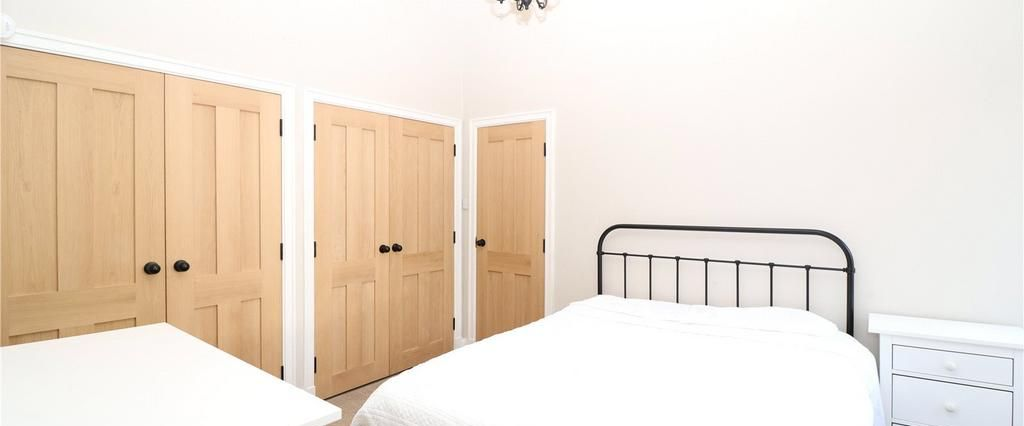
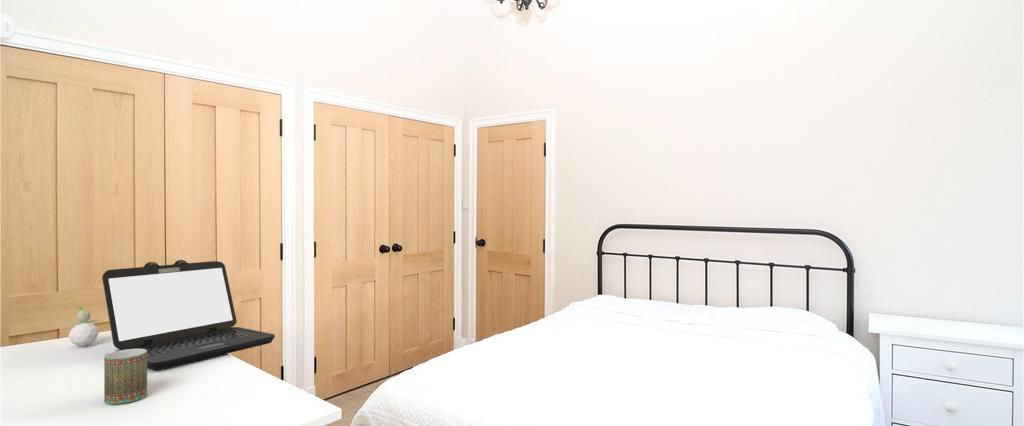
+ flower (84, 326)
+ laptop (193, 307)
+ mug (123, 373)
